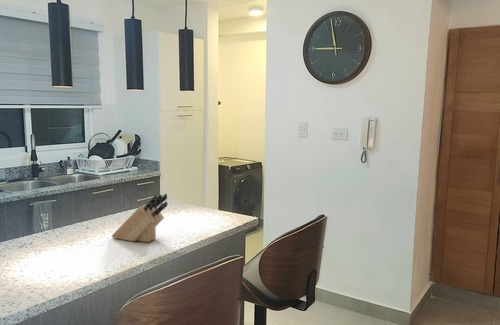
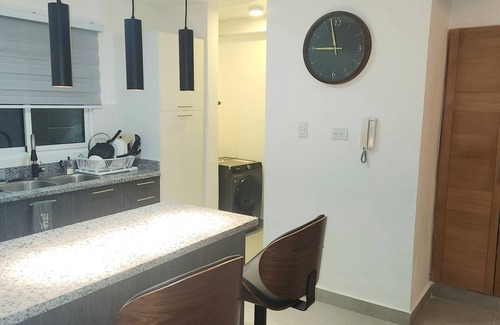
- knife block (141, 215)
